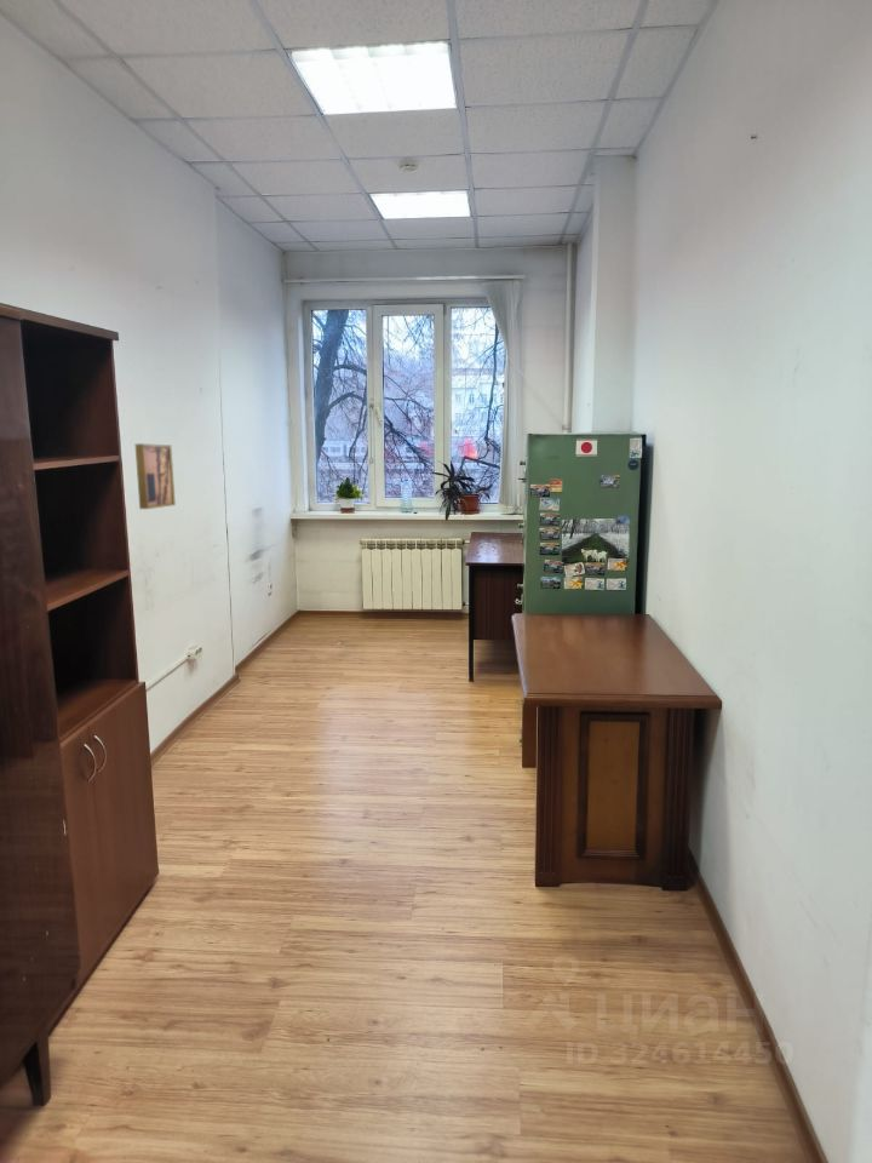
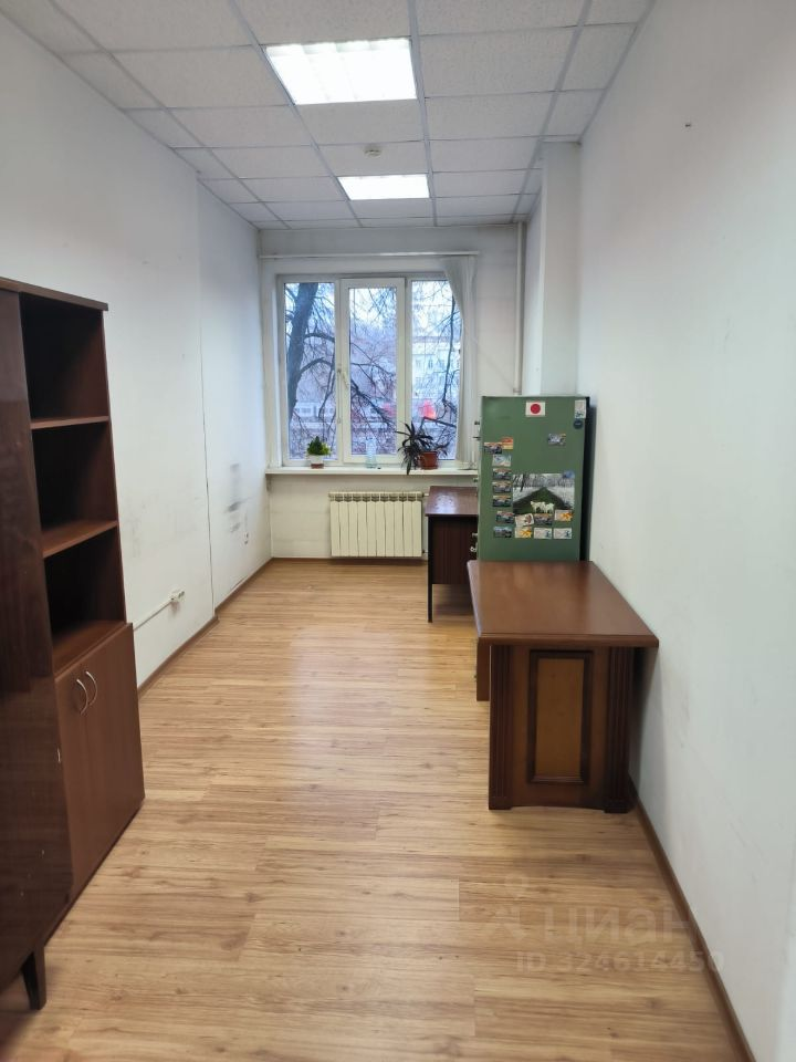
- wall art (155, 475)
